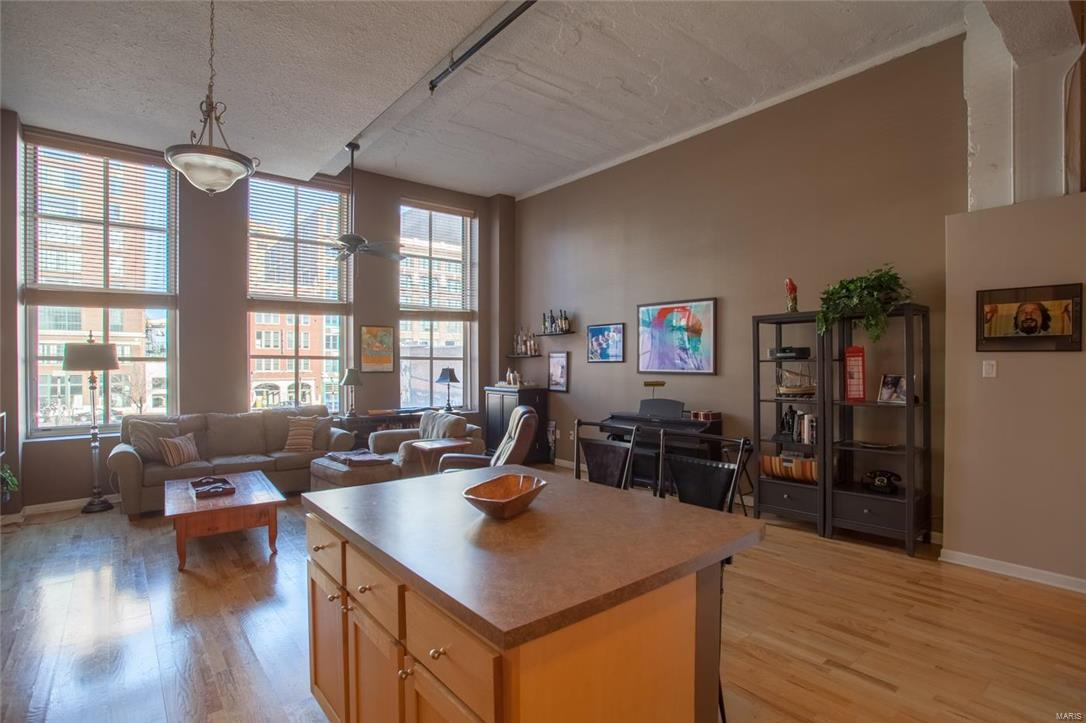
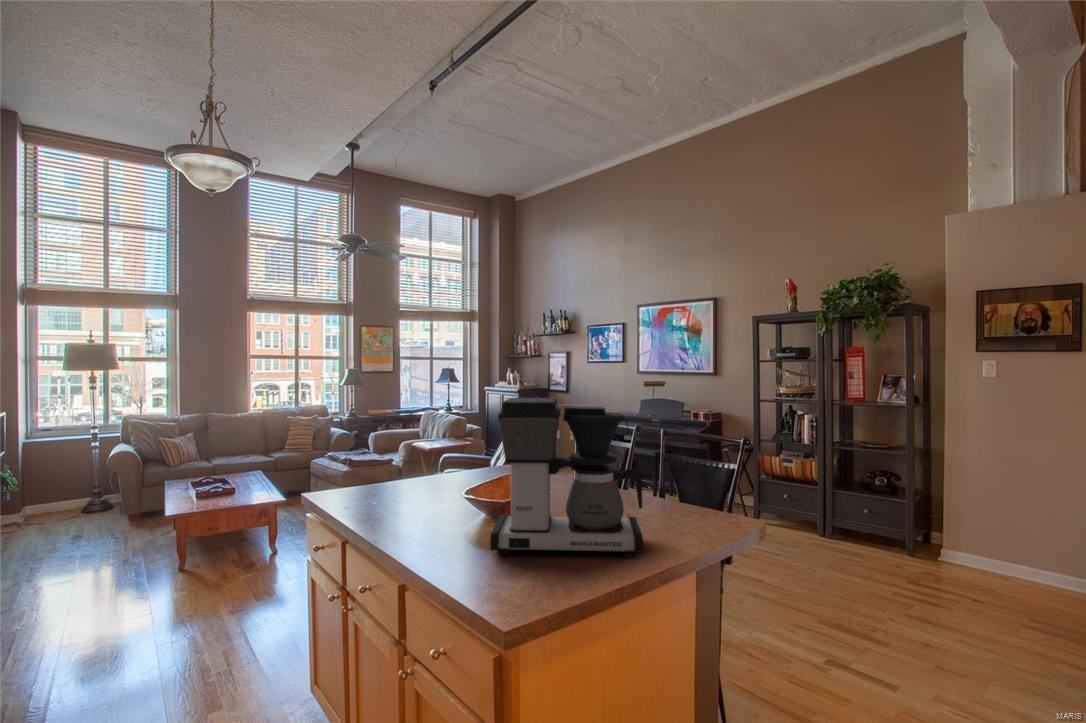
+ coffee maker (572, 469)
